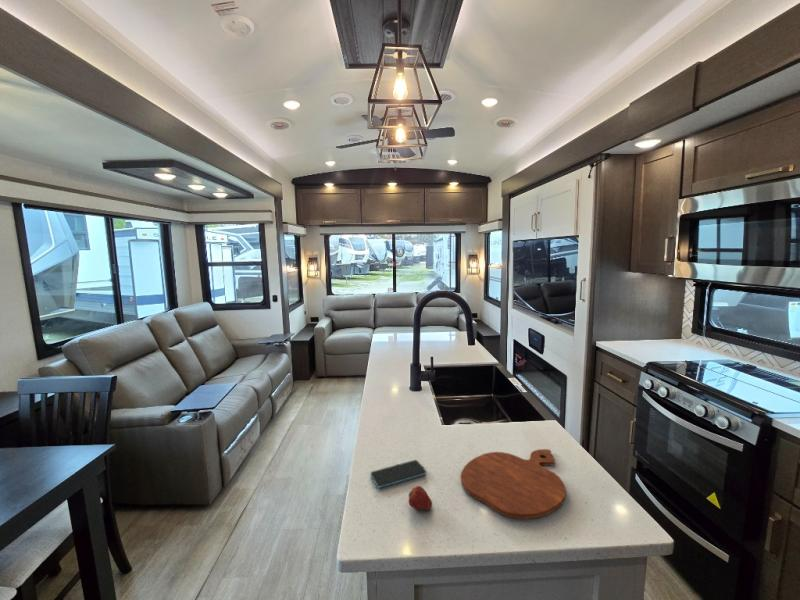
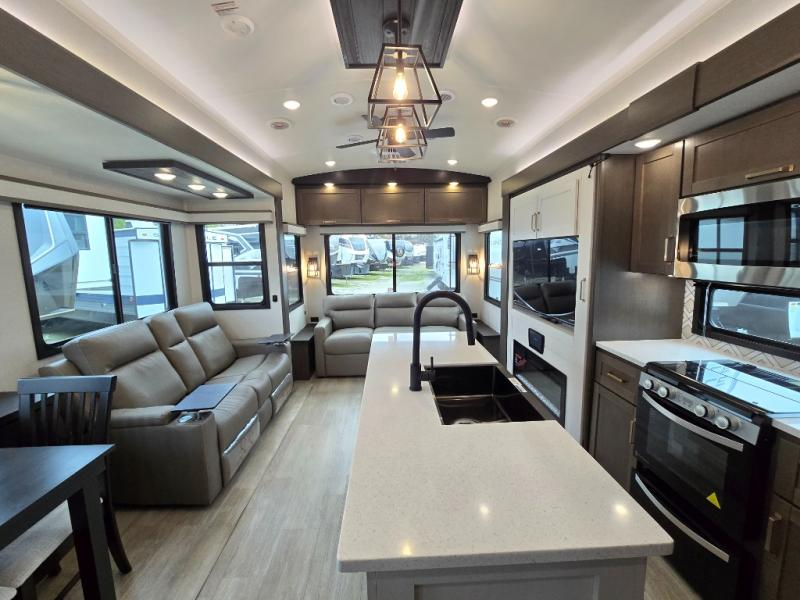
- fruit (420, 497)
- cutting board (520, 473)
- smartphone (398, 473)
